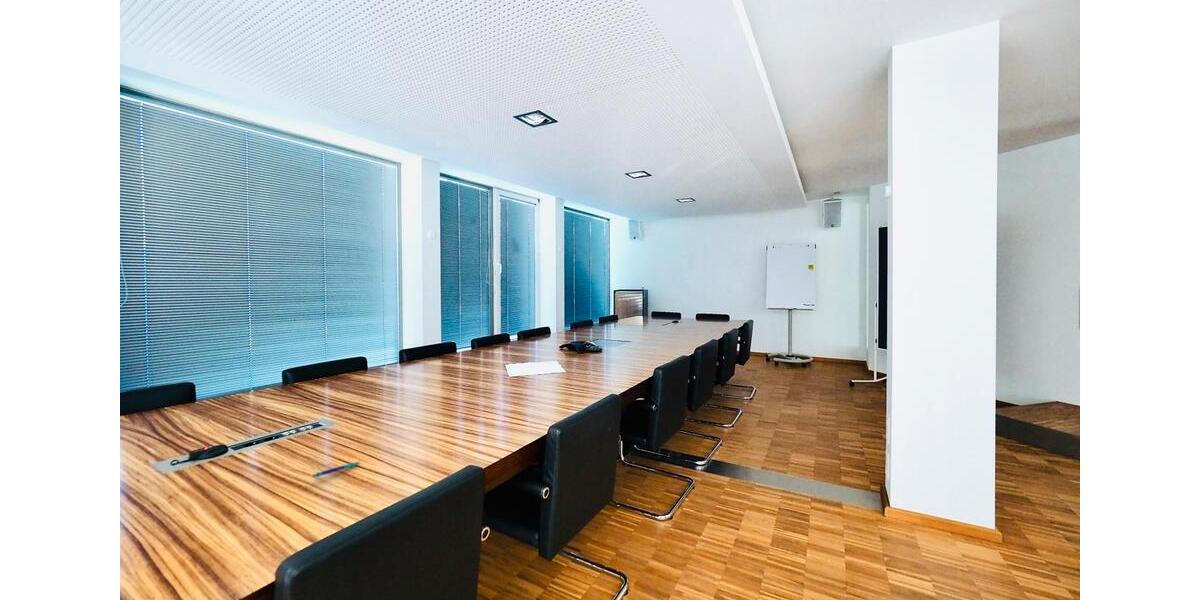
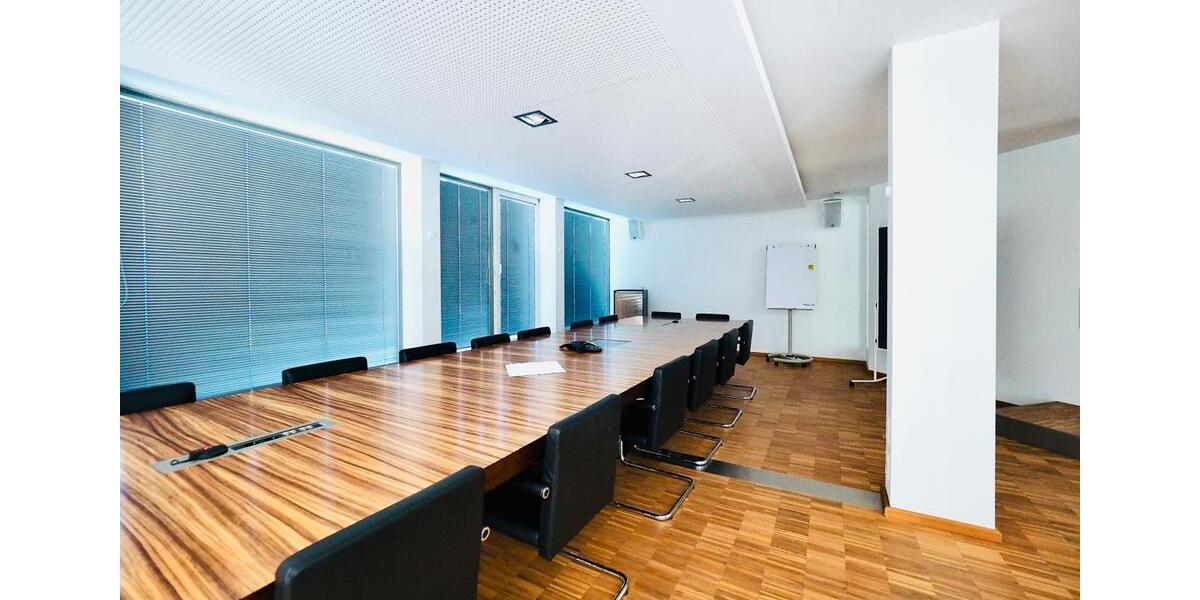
- pen (338, 468)
